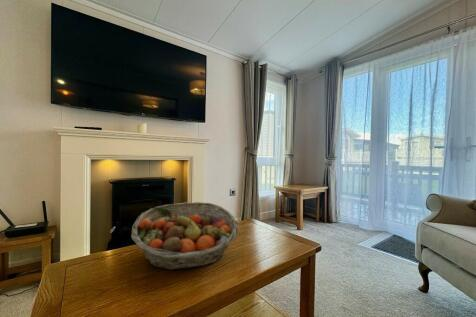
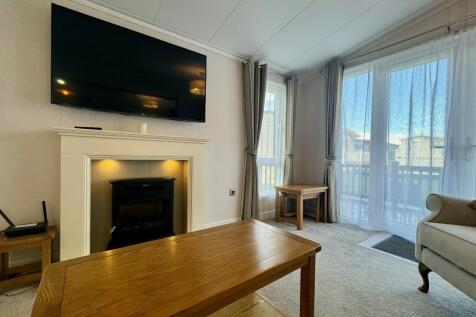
- fruit basket (187, 231)
